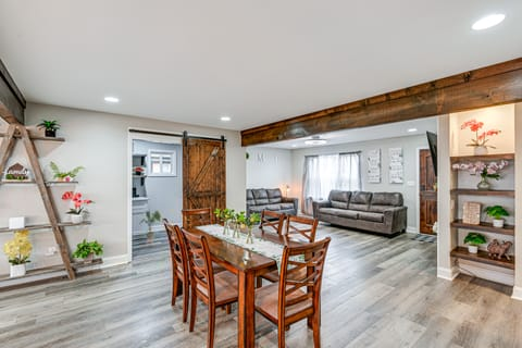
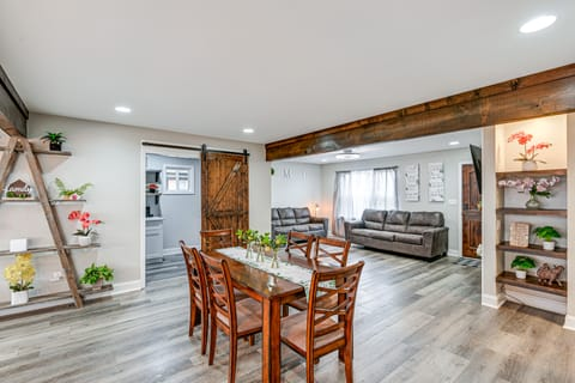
- house plant (151, 226)
